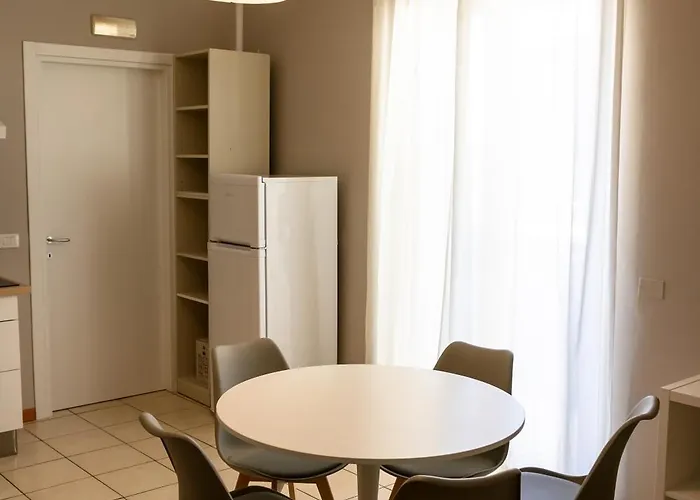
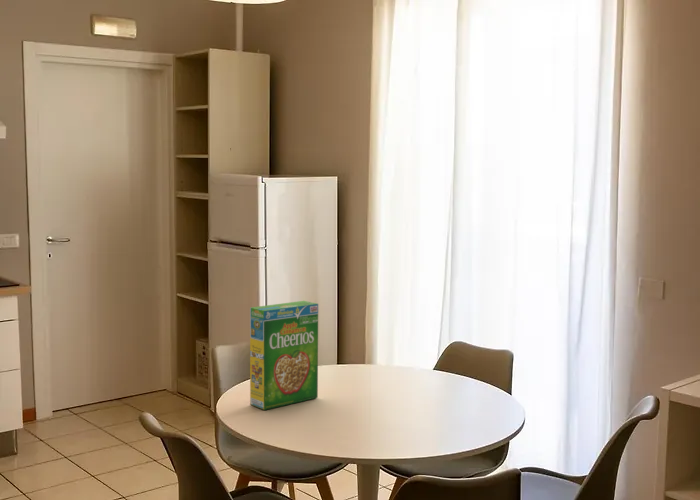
+ cereal box (284, 353)
